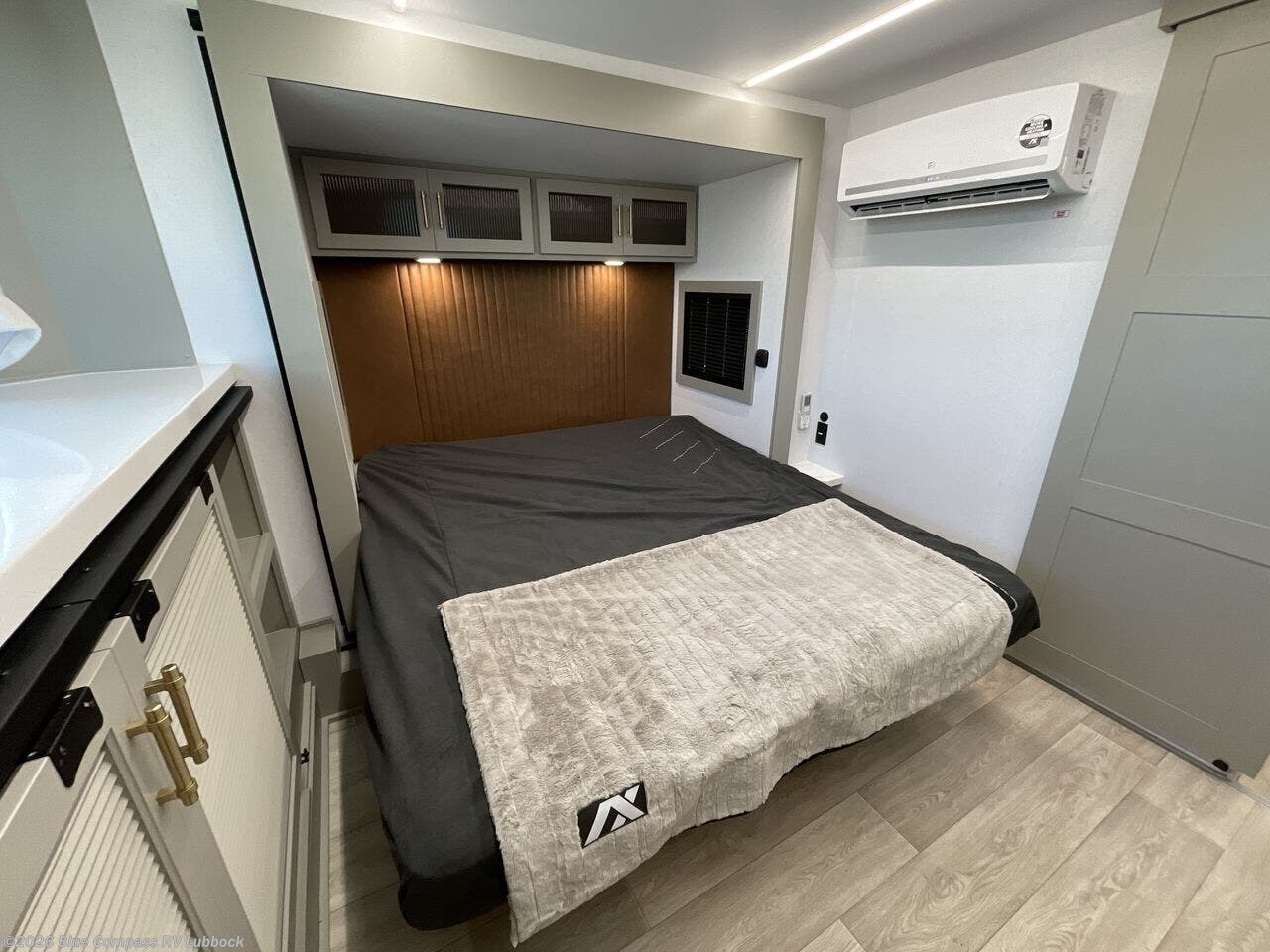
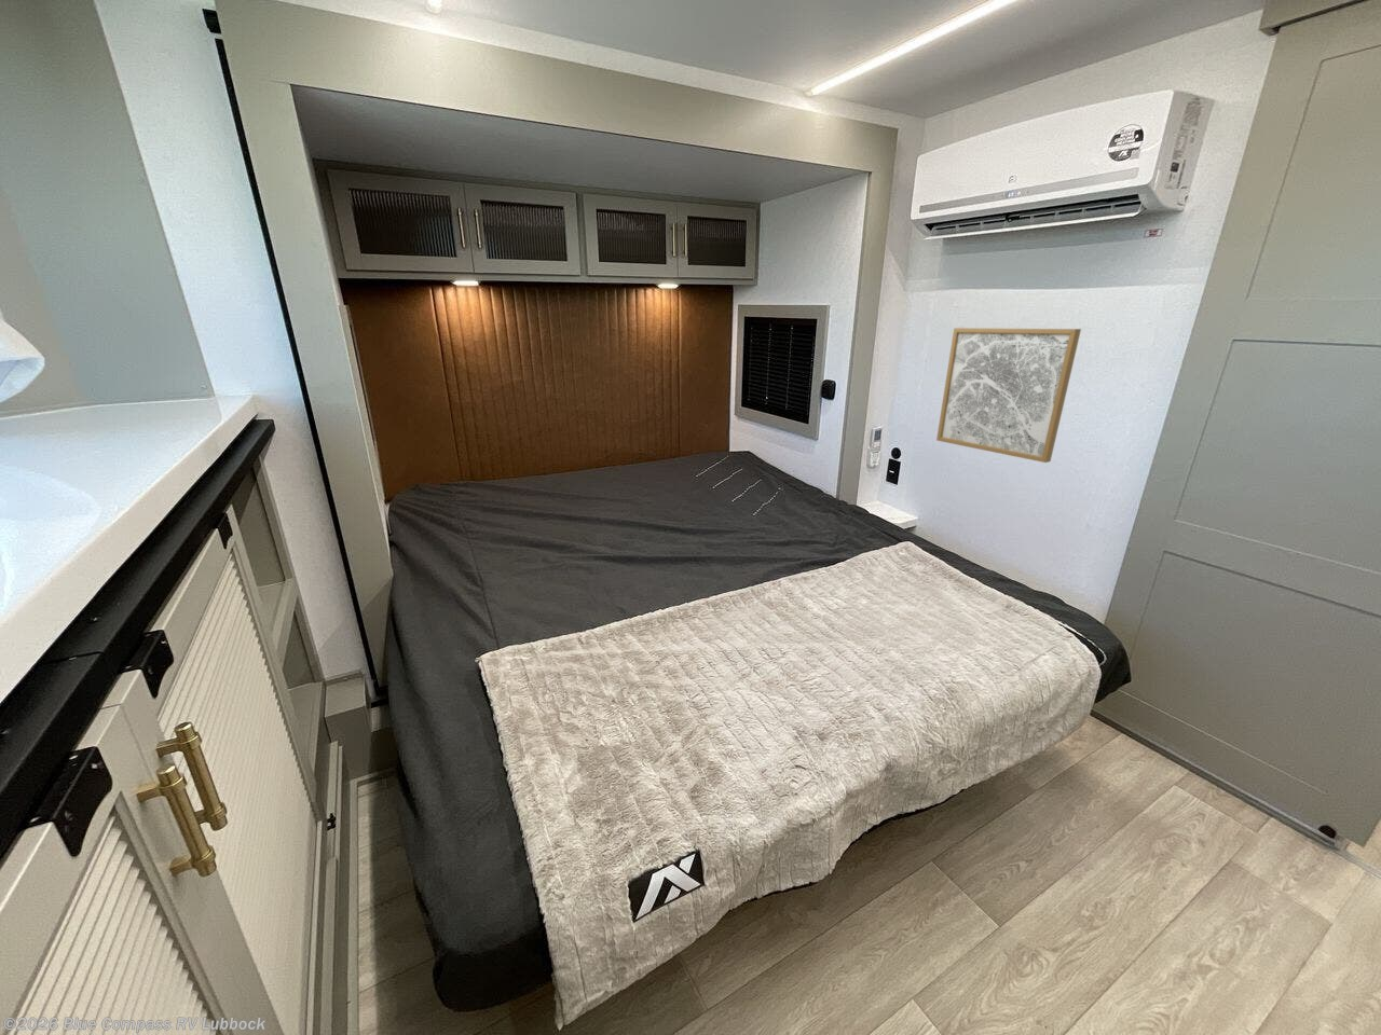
+ wall art (999, 391)
